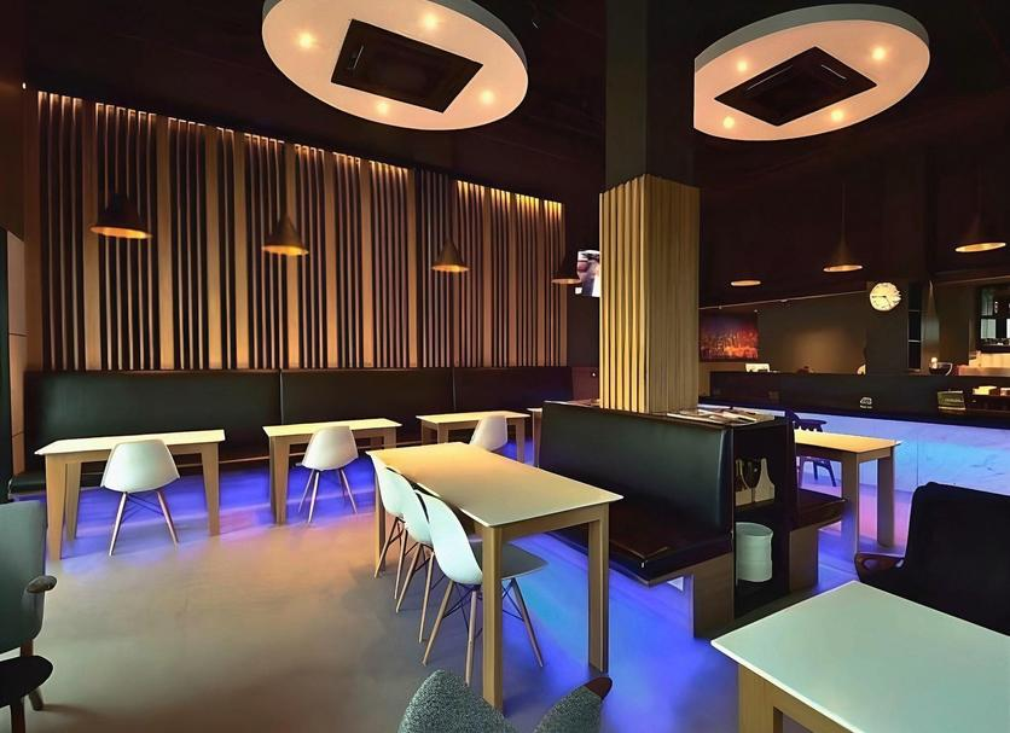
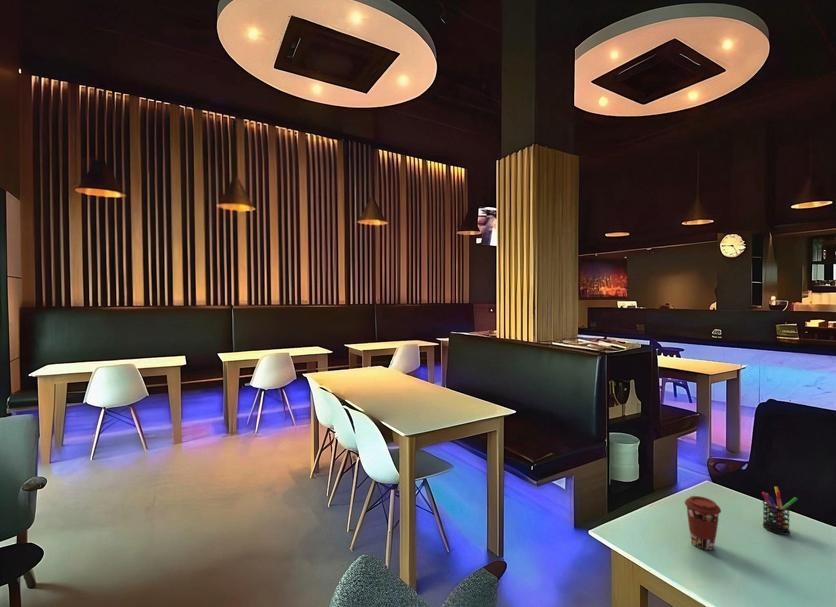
+ coffee cup (702, 522)
+ pen holder (779, 509)
